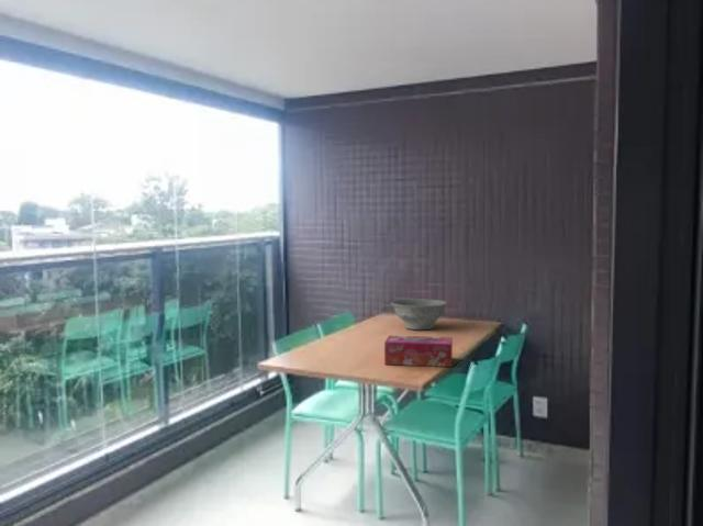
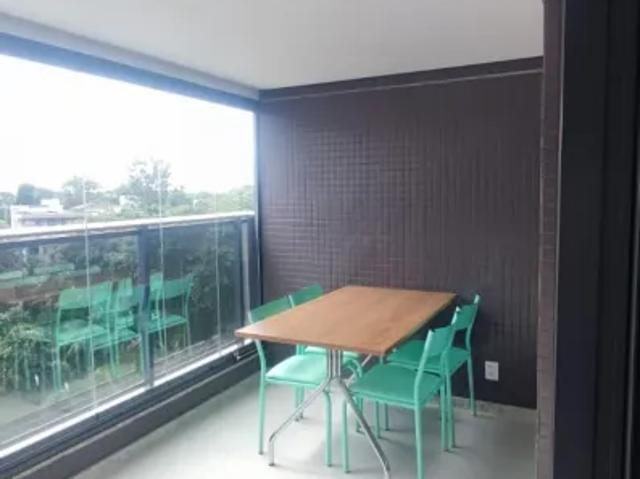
- tissue box (419, 350)
- bowl (419, 314)
